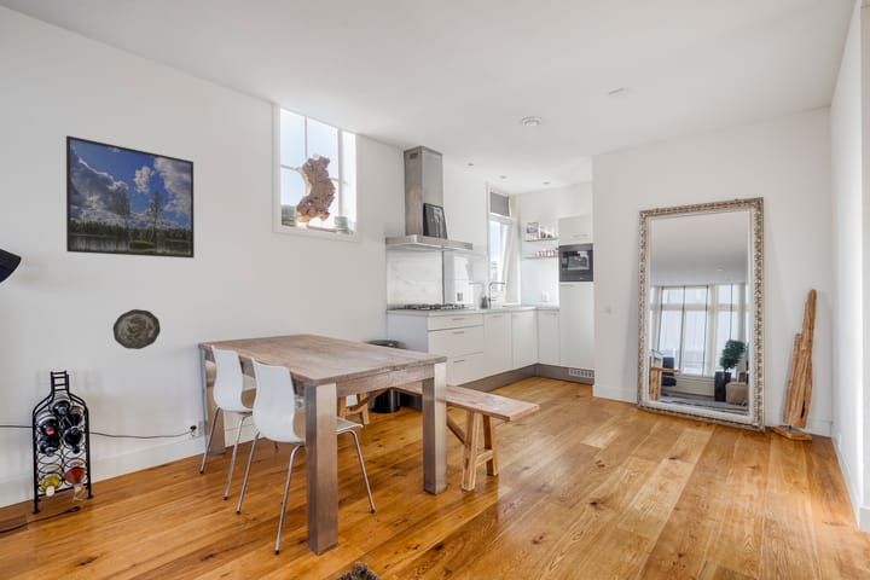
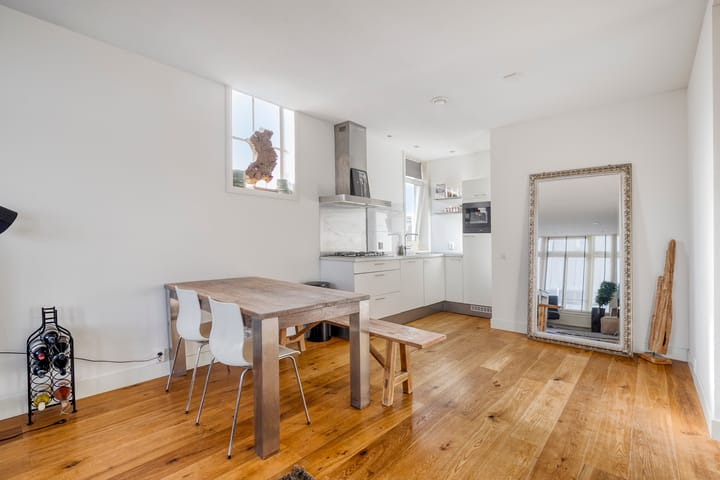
- decorative plate (137, 329)
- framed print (135, 202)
